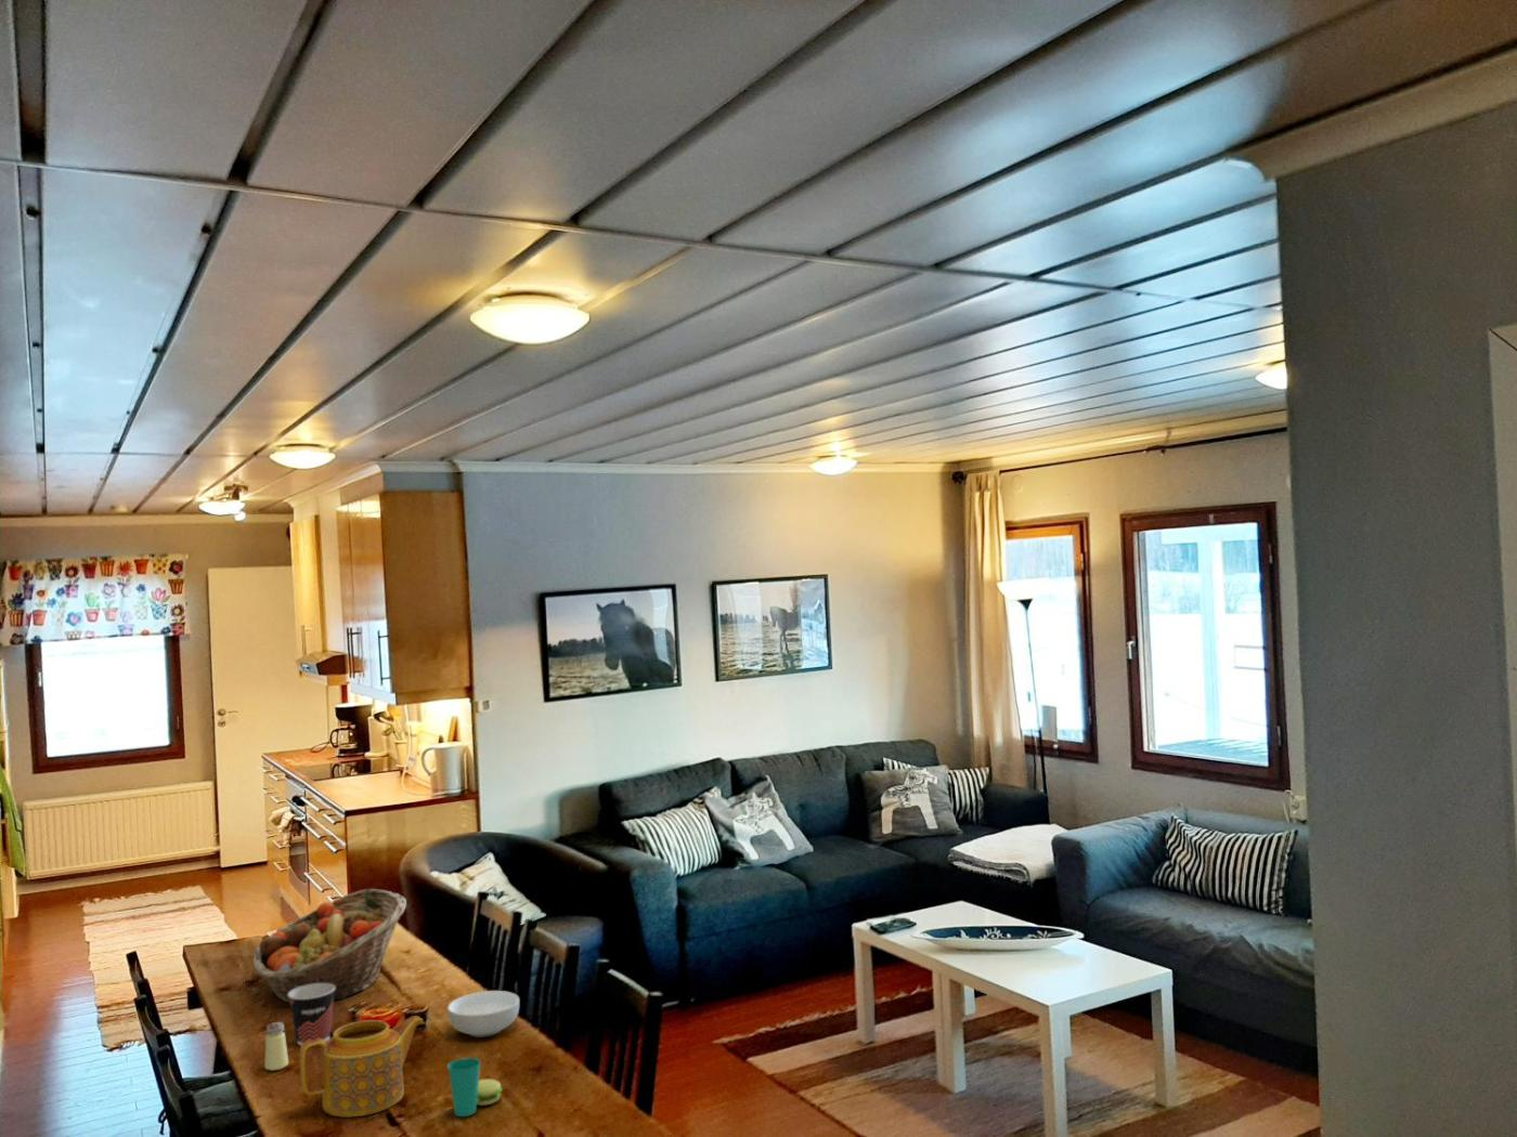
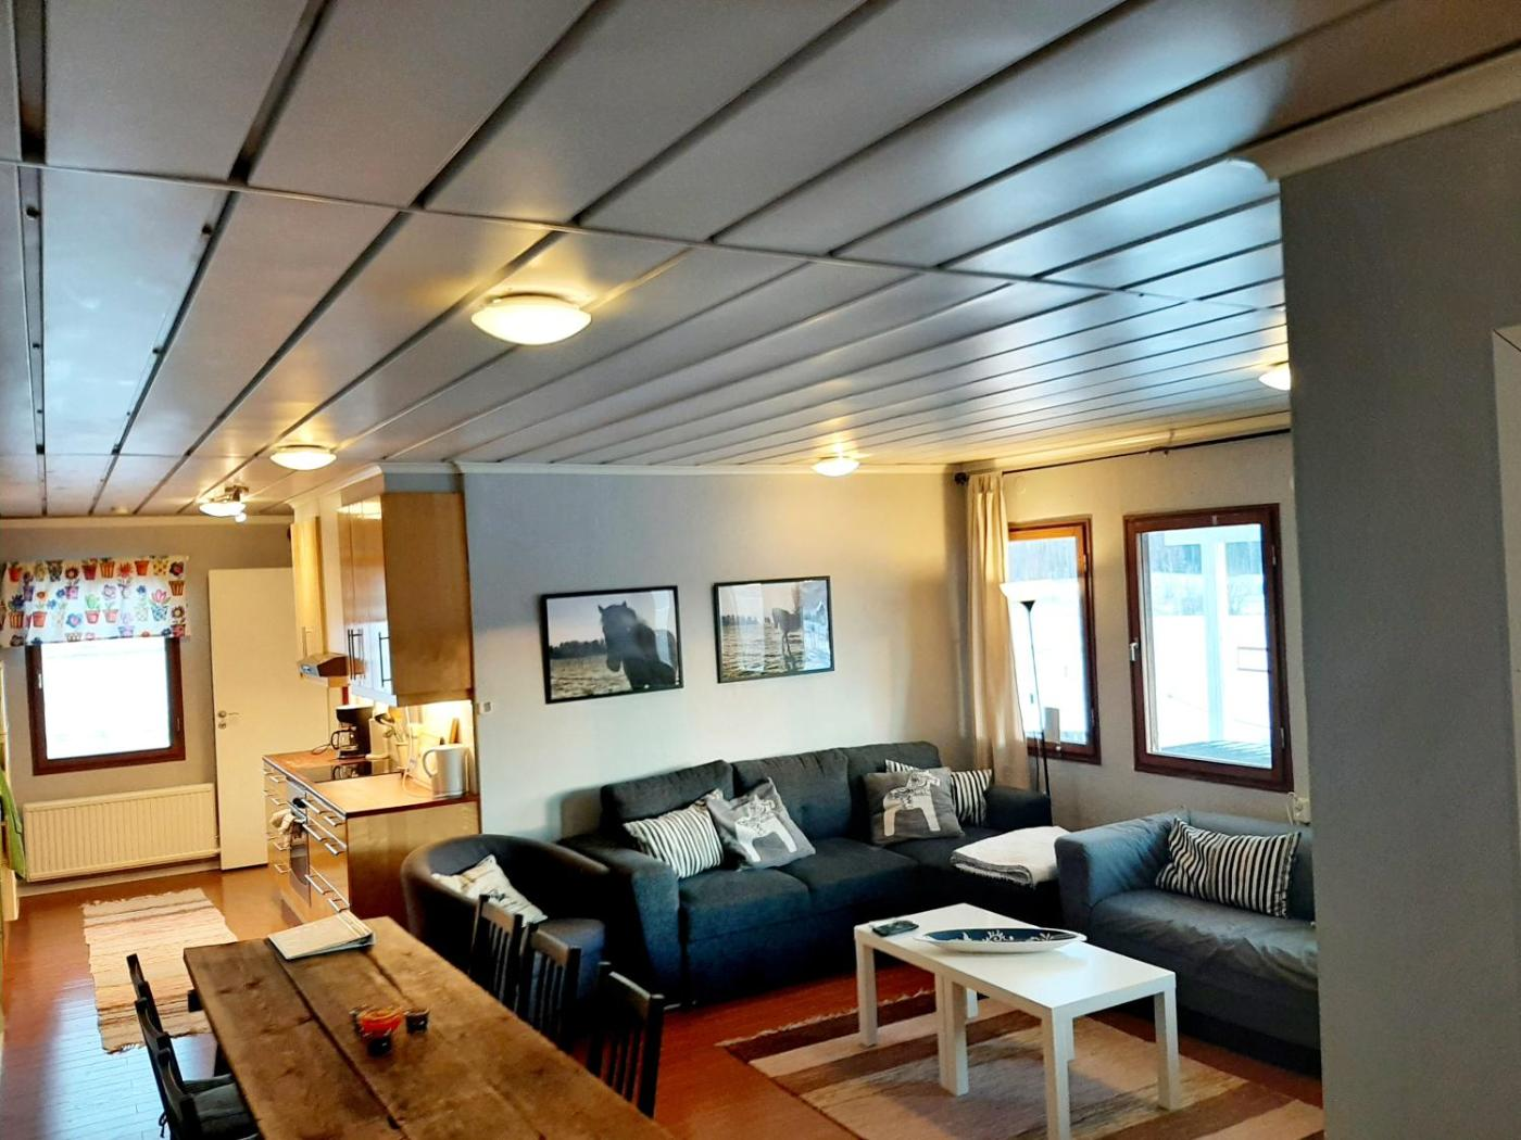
- fruit basket (332, 944)
- cereal bowl (484, 1015)
- cup (312, 1015)
- cup (474, 1082)
- saltshaker (275, 1045)
- teapot (366, 1063)
